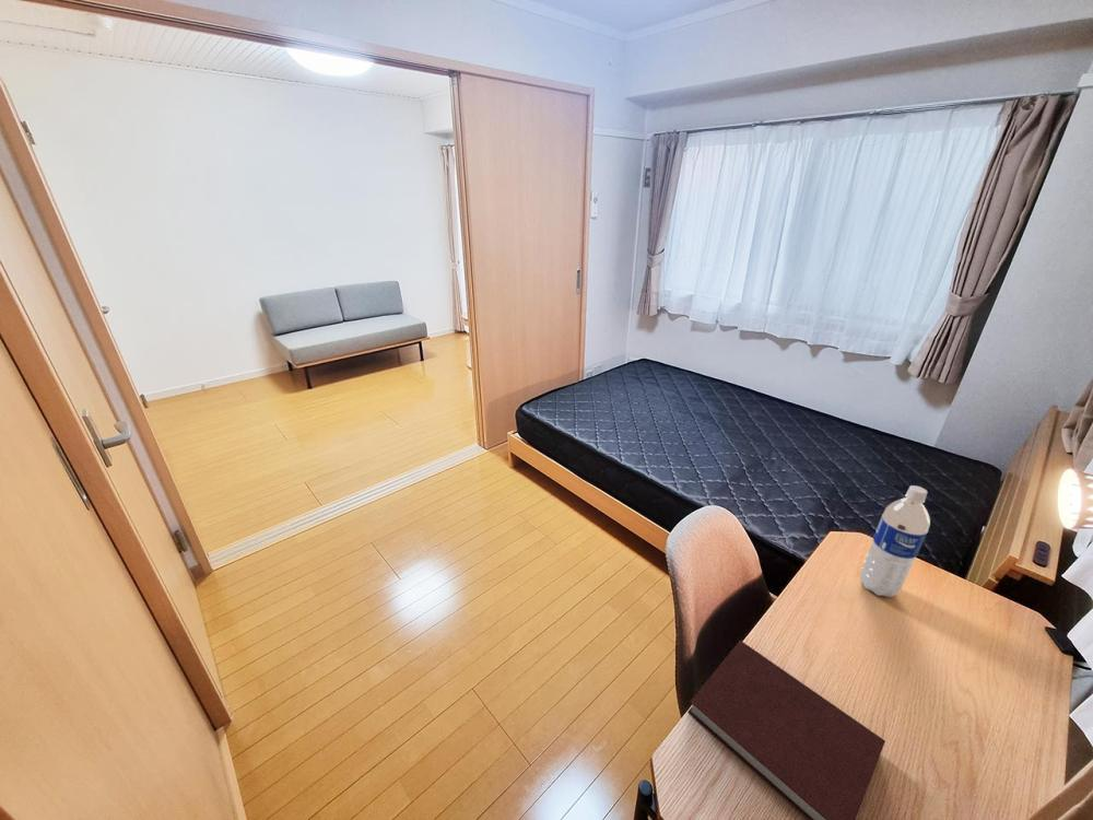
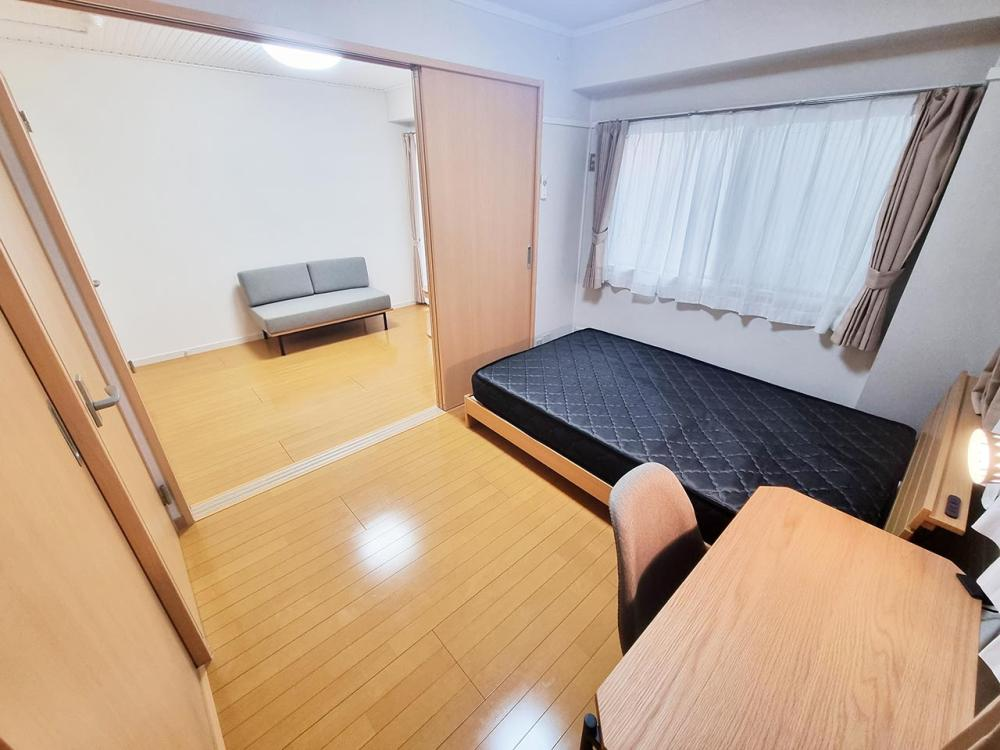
- water bottle (896, 540)
- notebook (781, 725)
